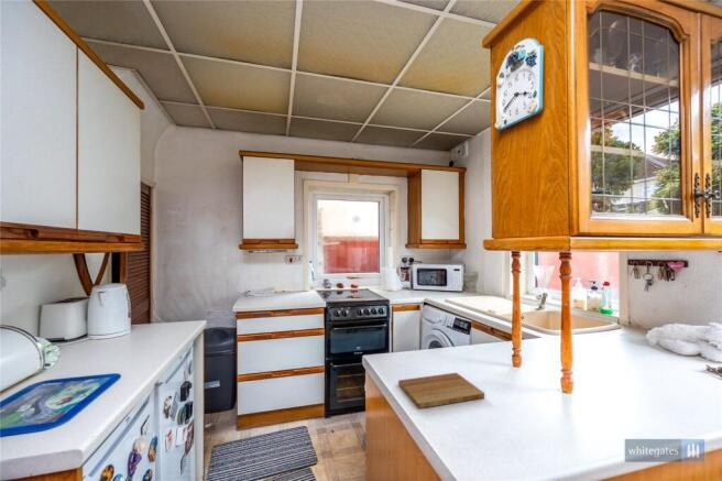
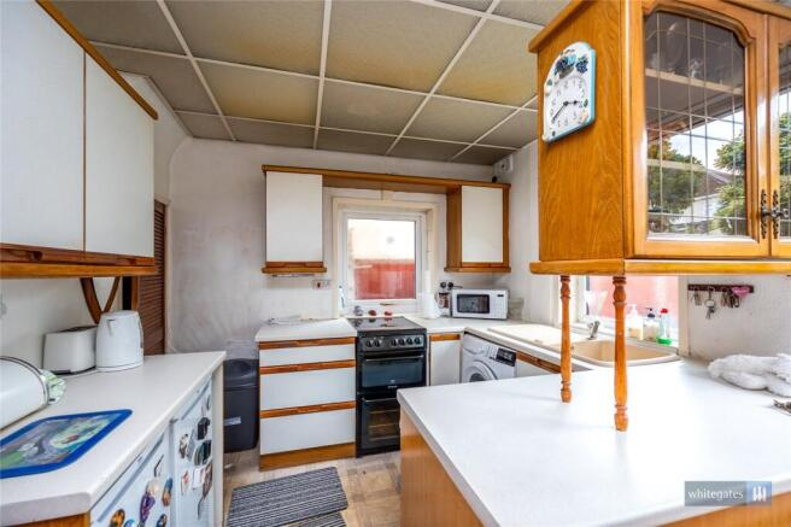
- cutting board (439, 389)
